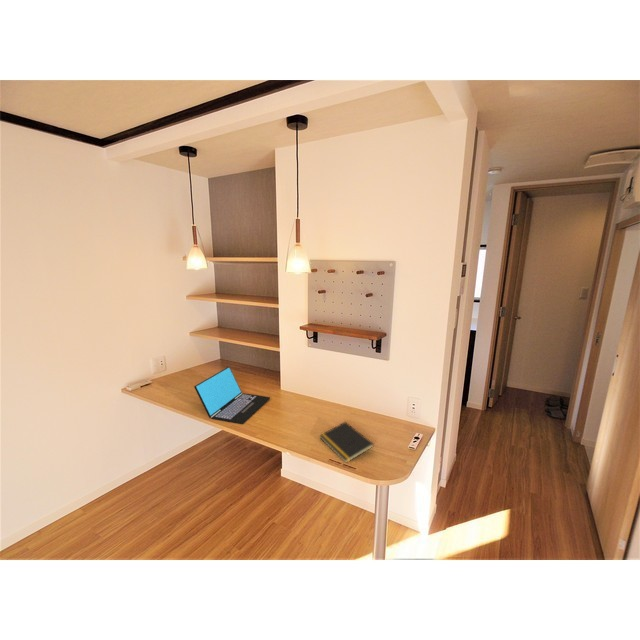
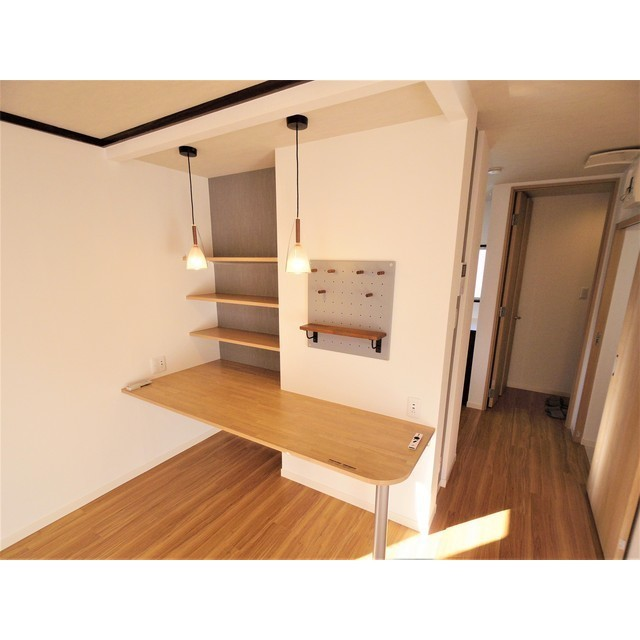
- notepad (345, 440)
- laptop (234, 392)
